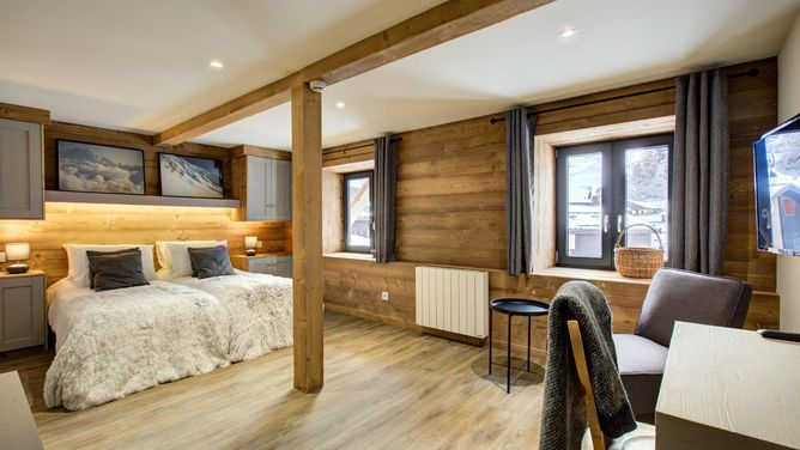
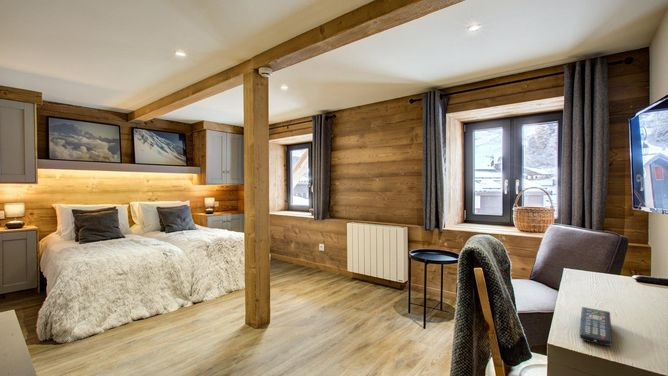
+ remote control (595, 324)
